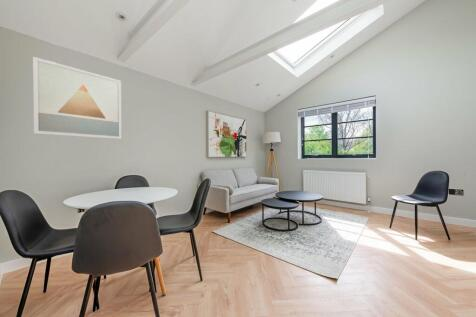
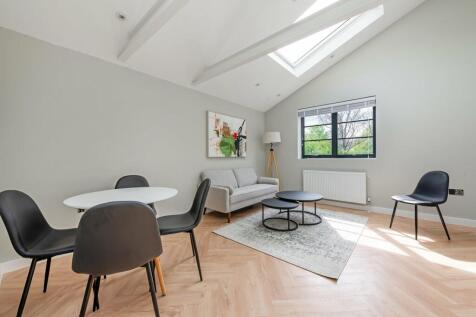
- wall art (83, 103)
